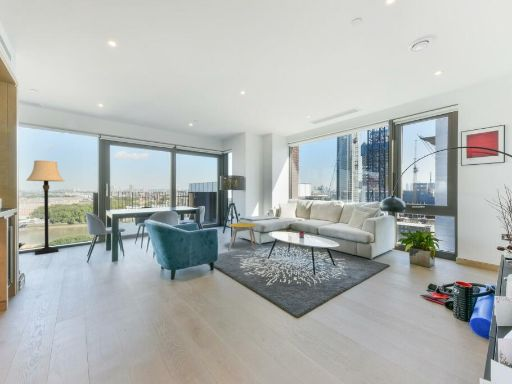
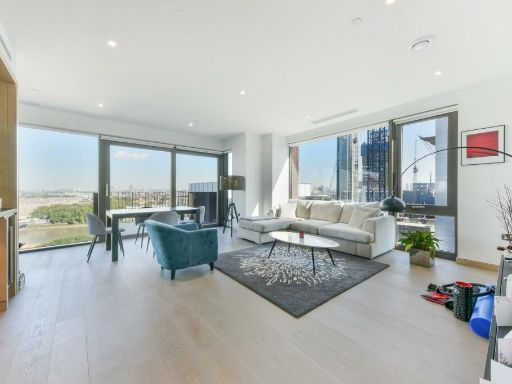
- lamp (46, 206)
- stool (243, 230)
